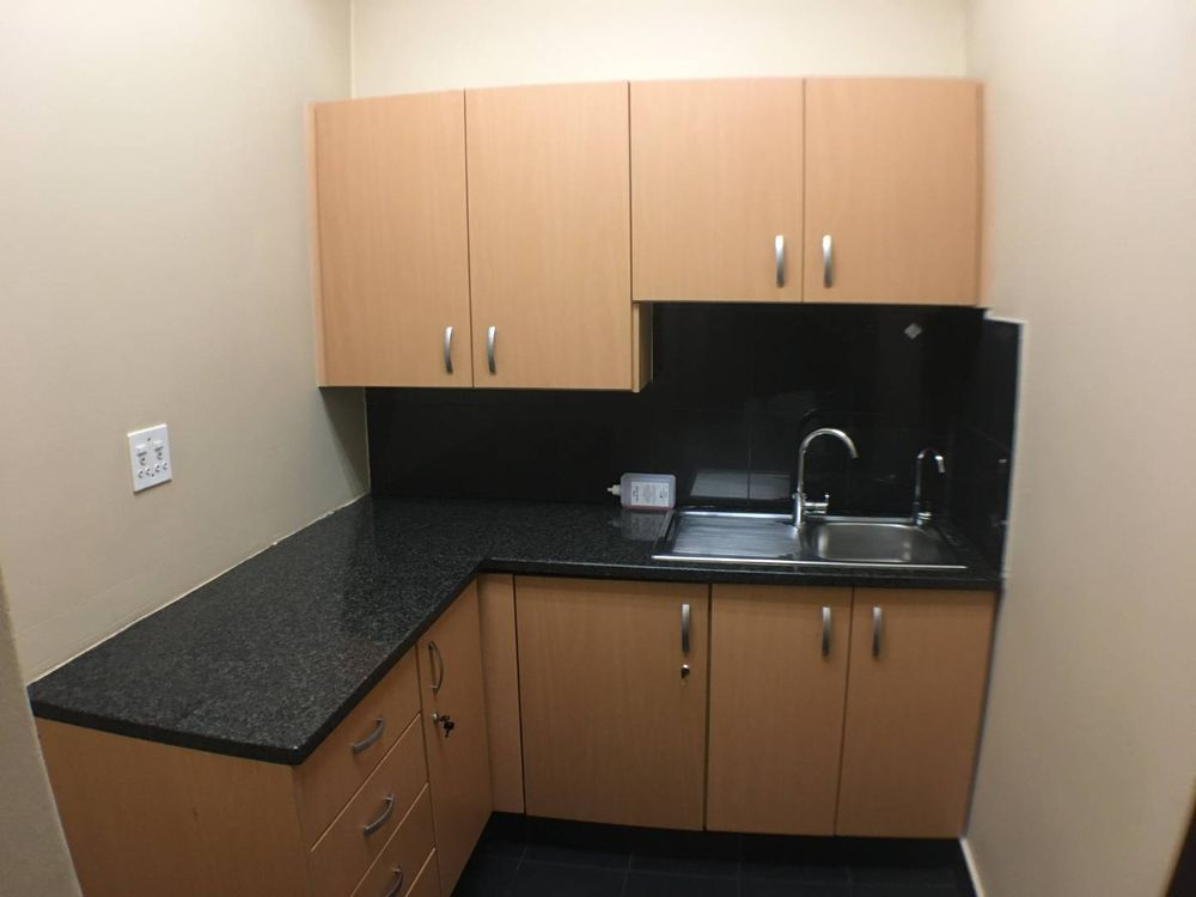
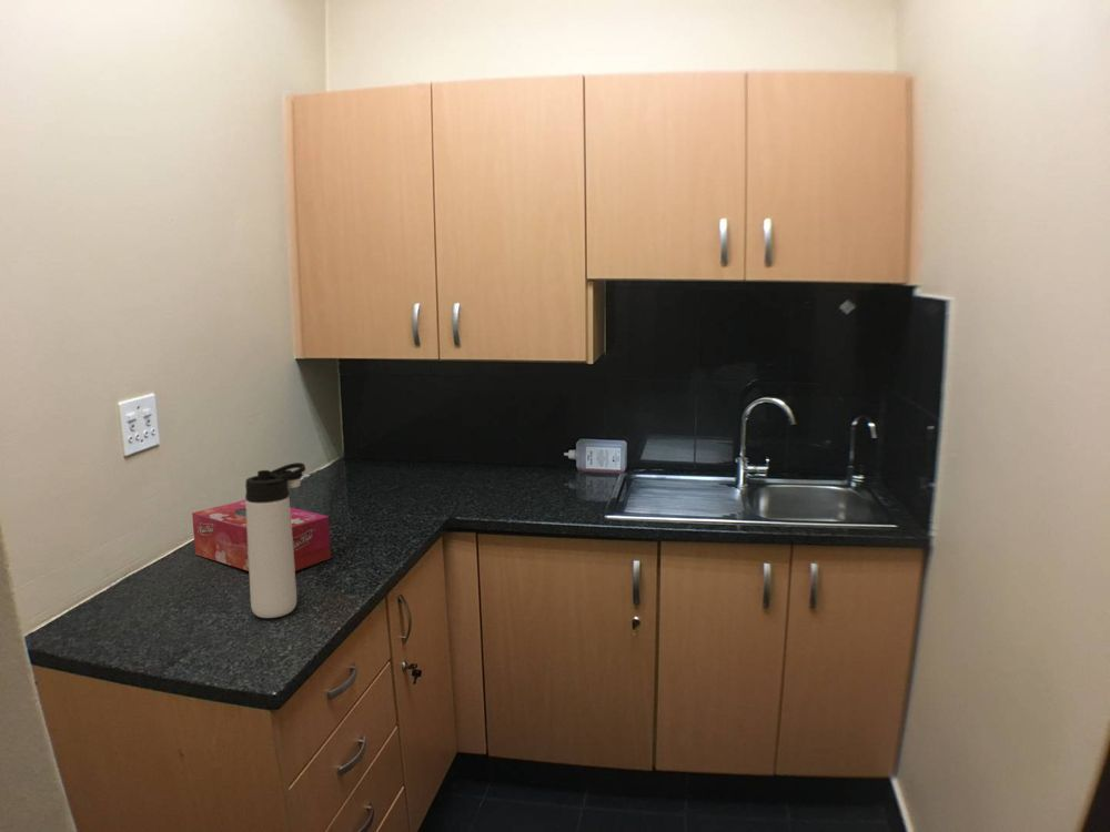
+ thermos bottle (279, 538)
+ tissue box (246, 535)
